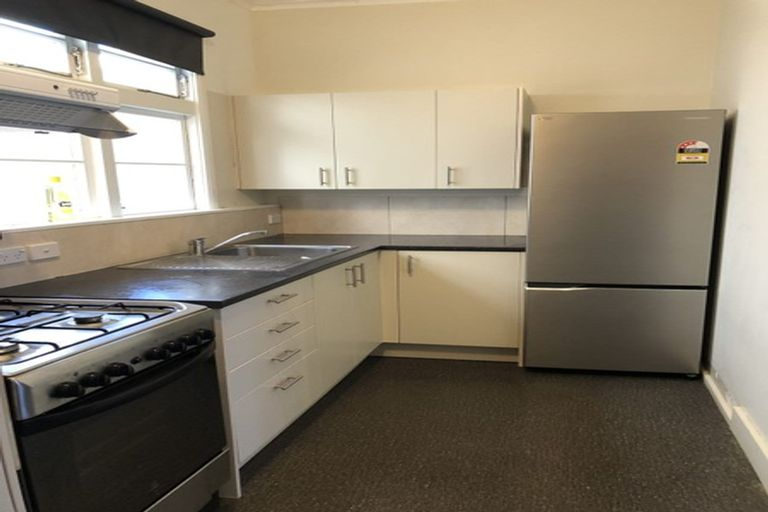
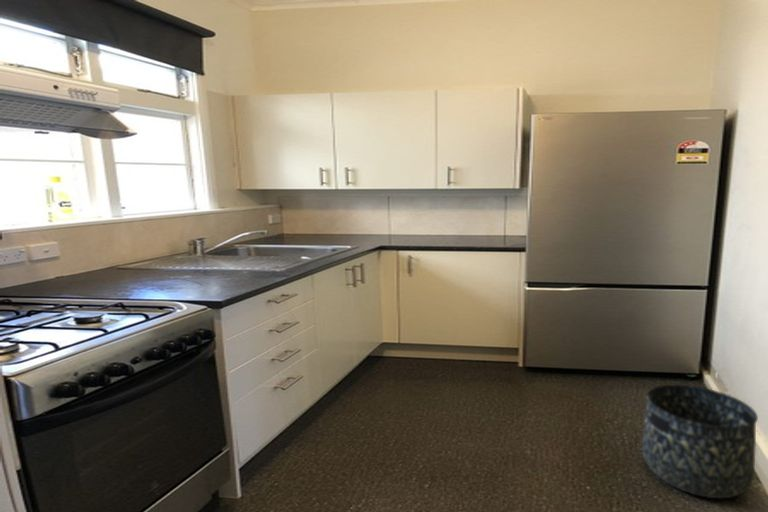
+ basket (696, 439)
